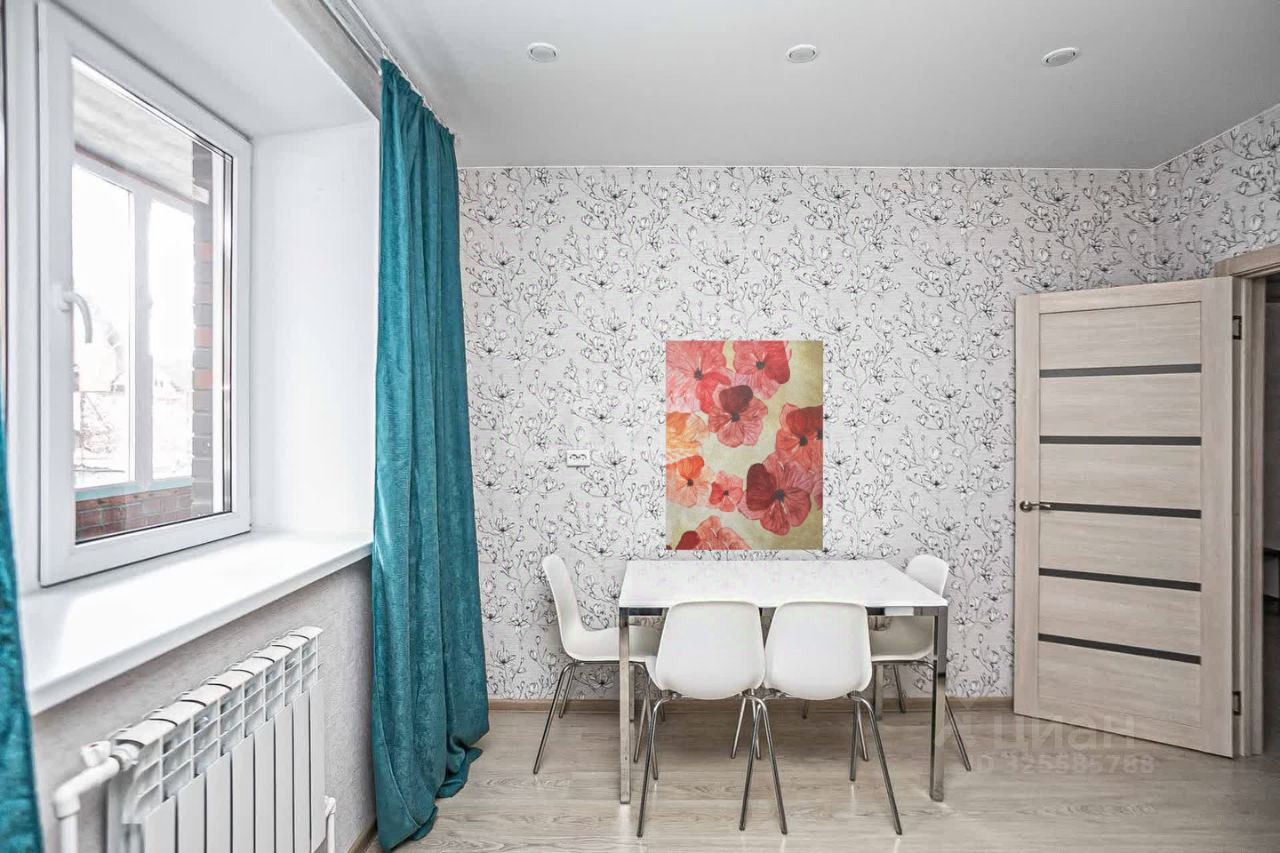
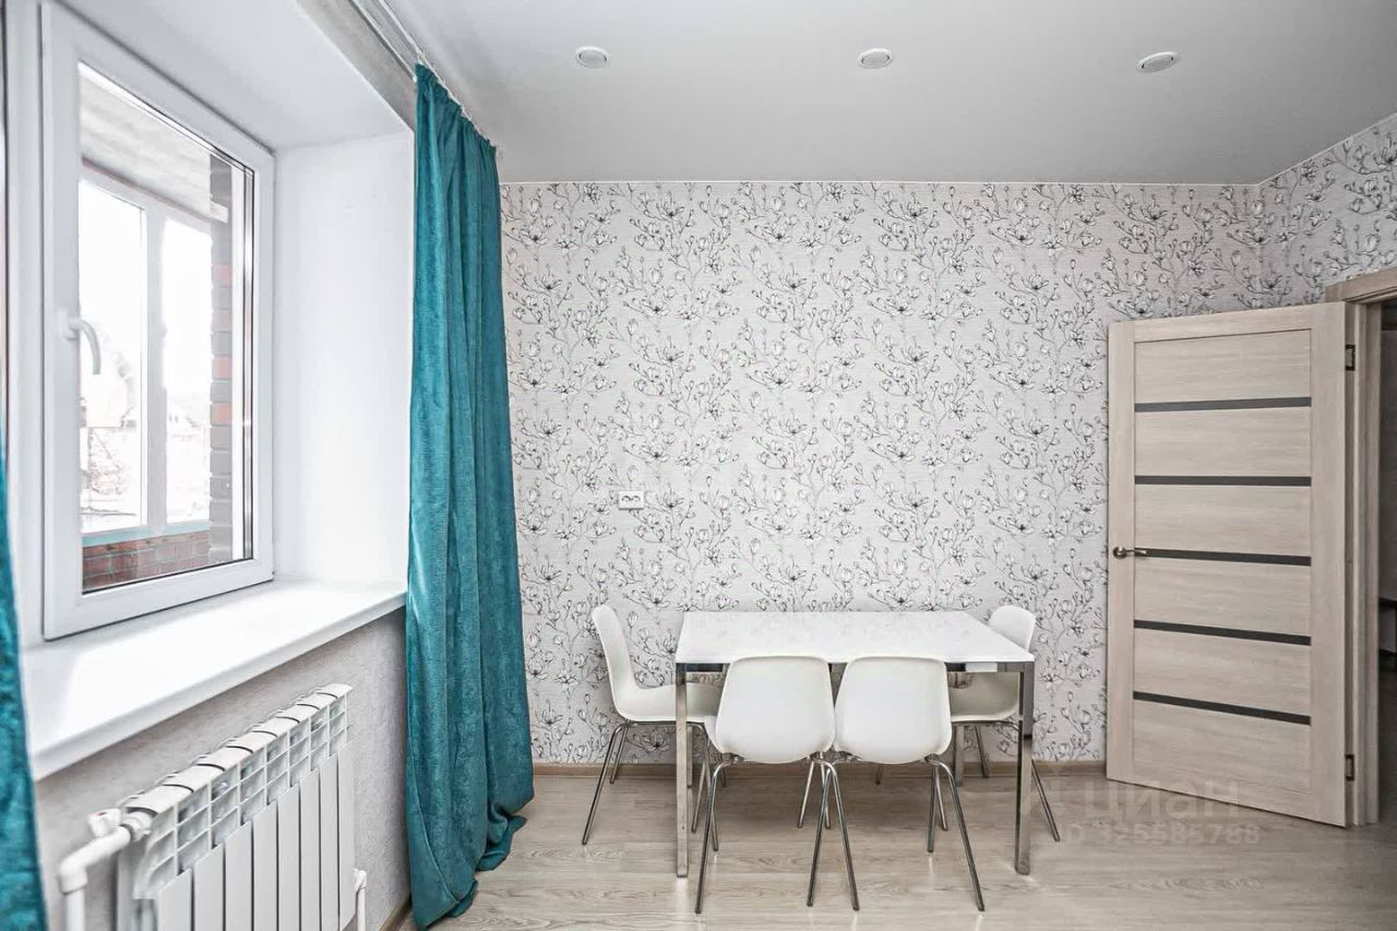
- wall art (744, 445)
